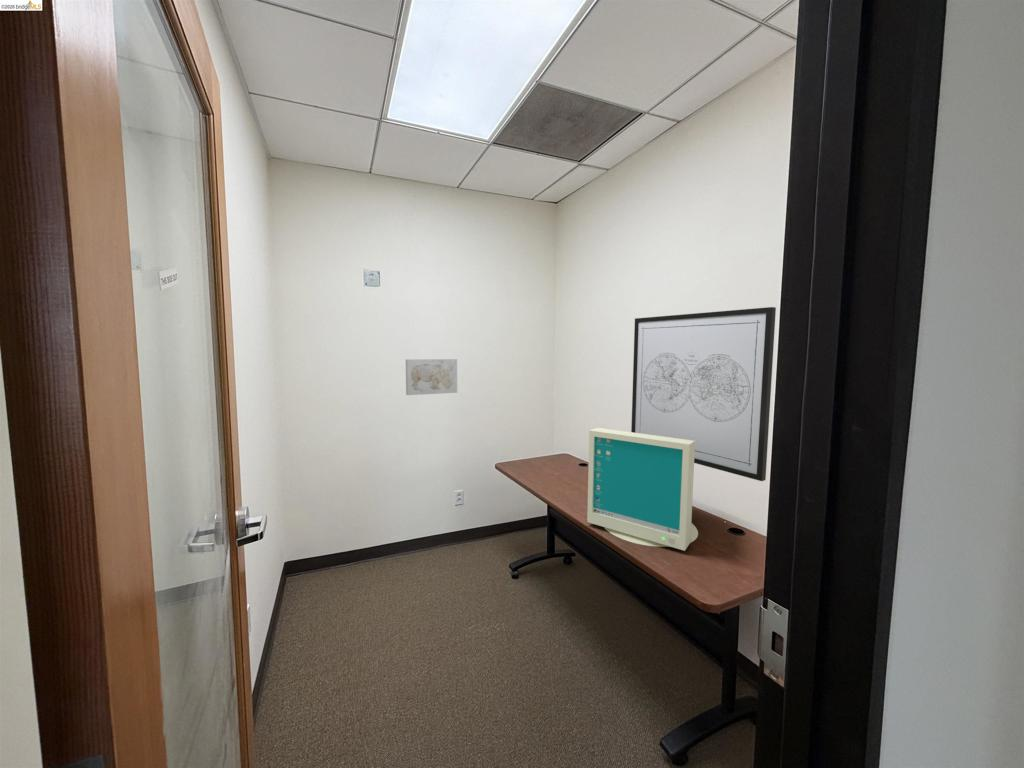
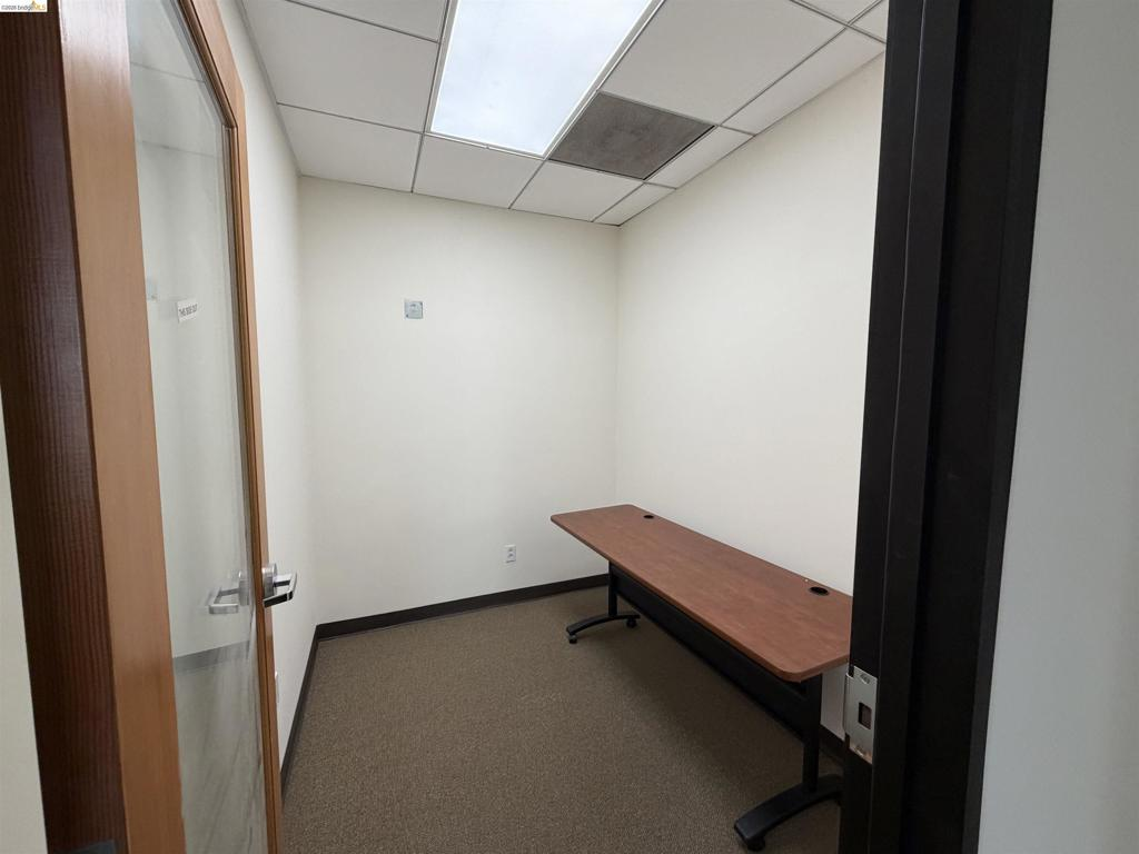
- wall art (691, 388)
- wall art (432, 376)
- computer monitor (648, 478)
